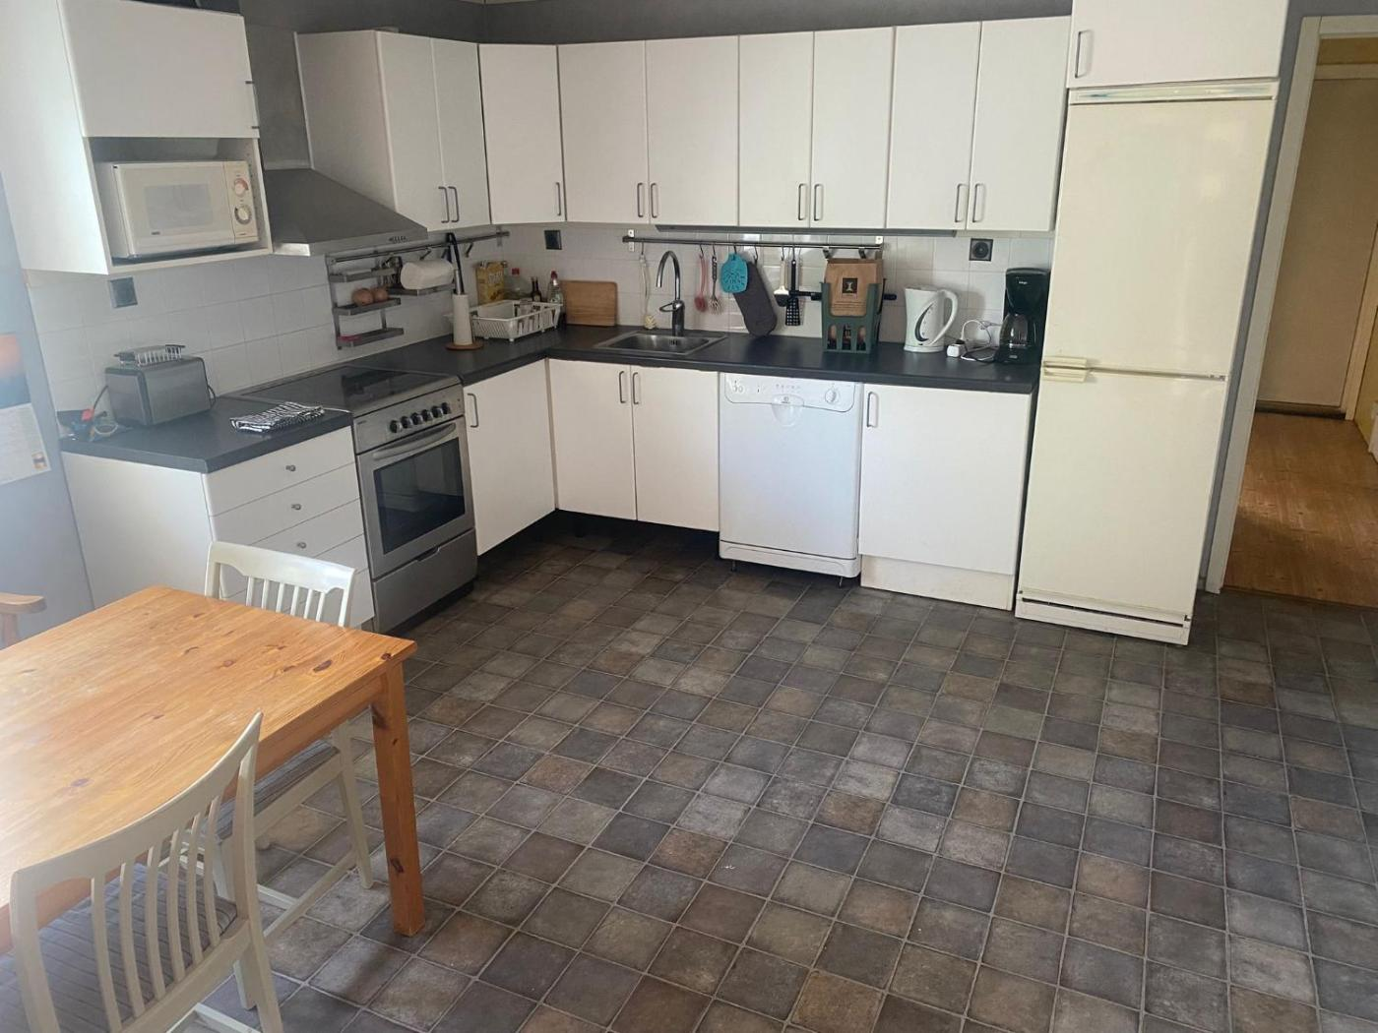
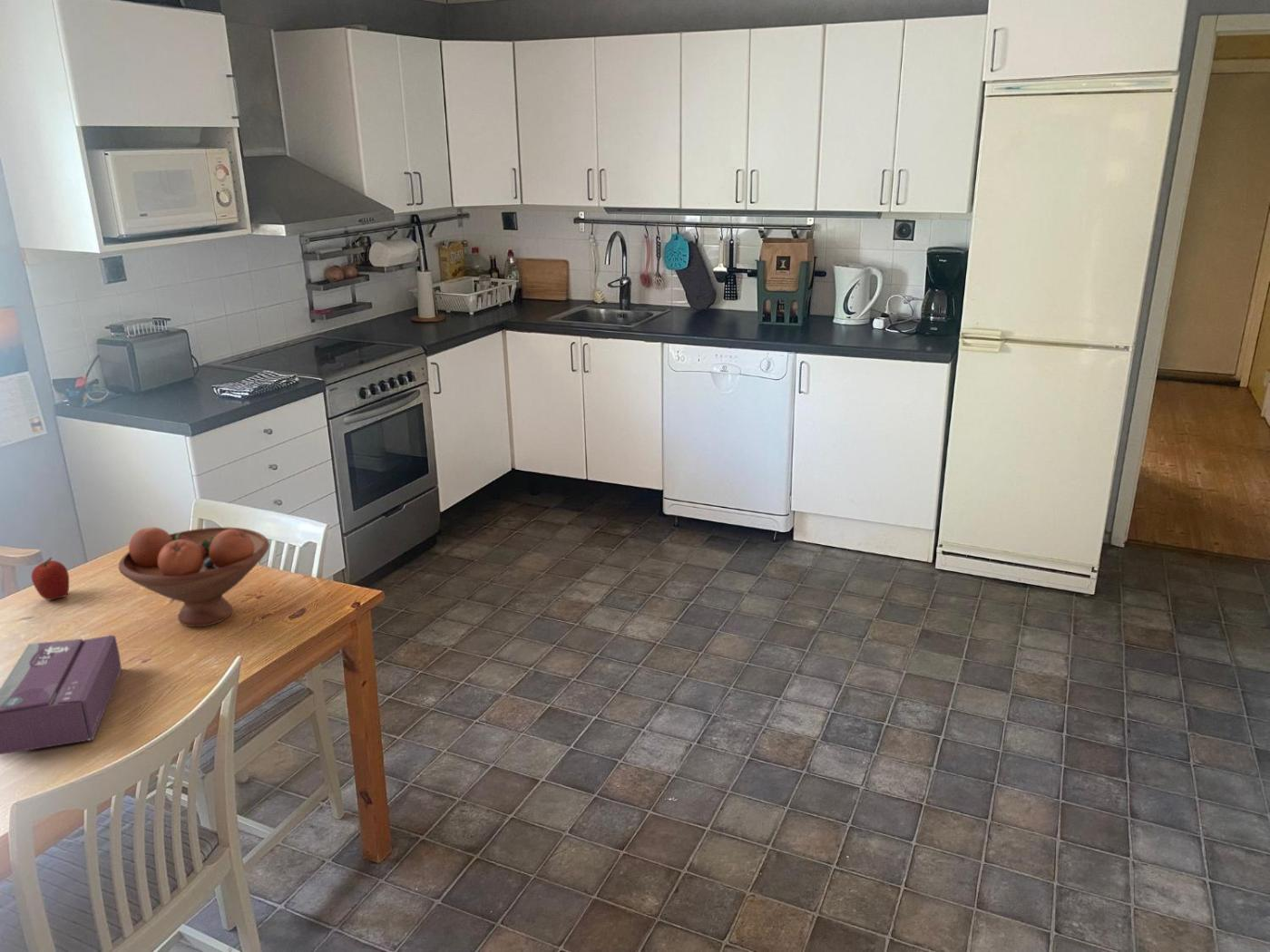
+ fruit (50, 578)
+ fruit bowl (199, 571)
+ tissue box (58, 689)
